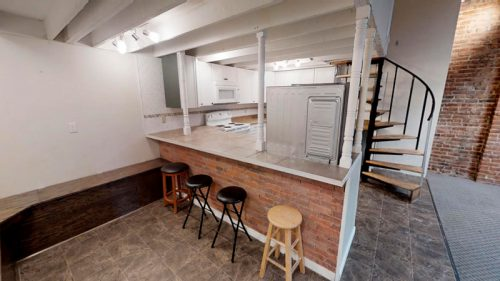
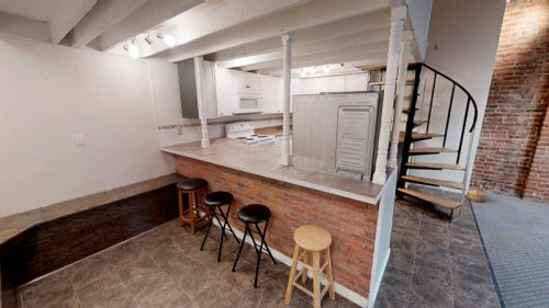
+ basket (477, 190)
